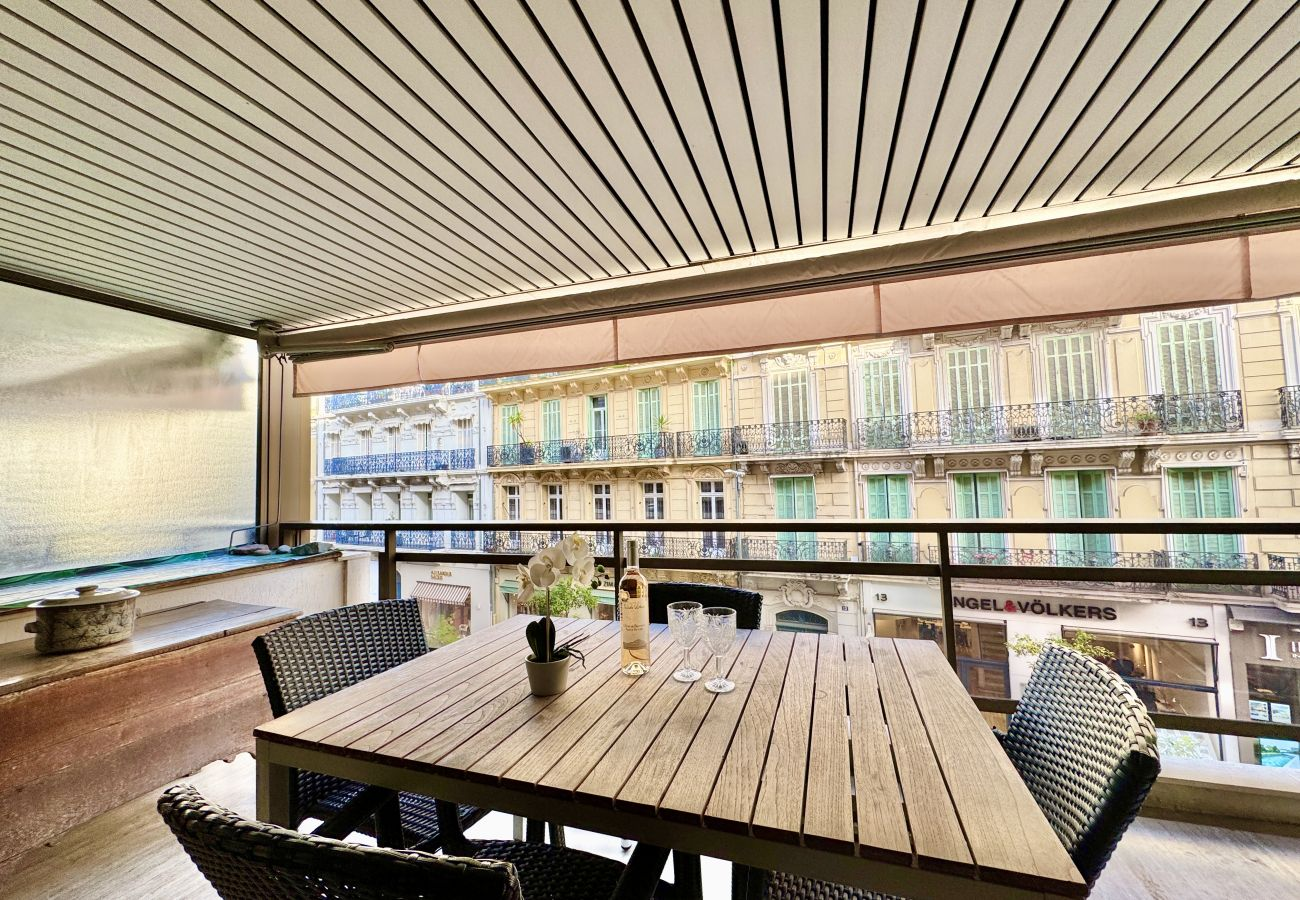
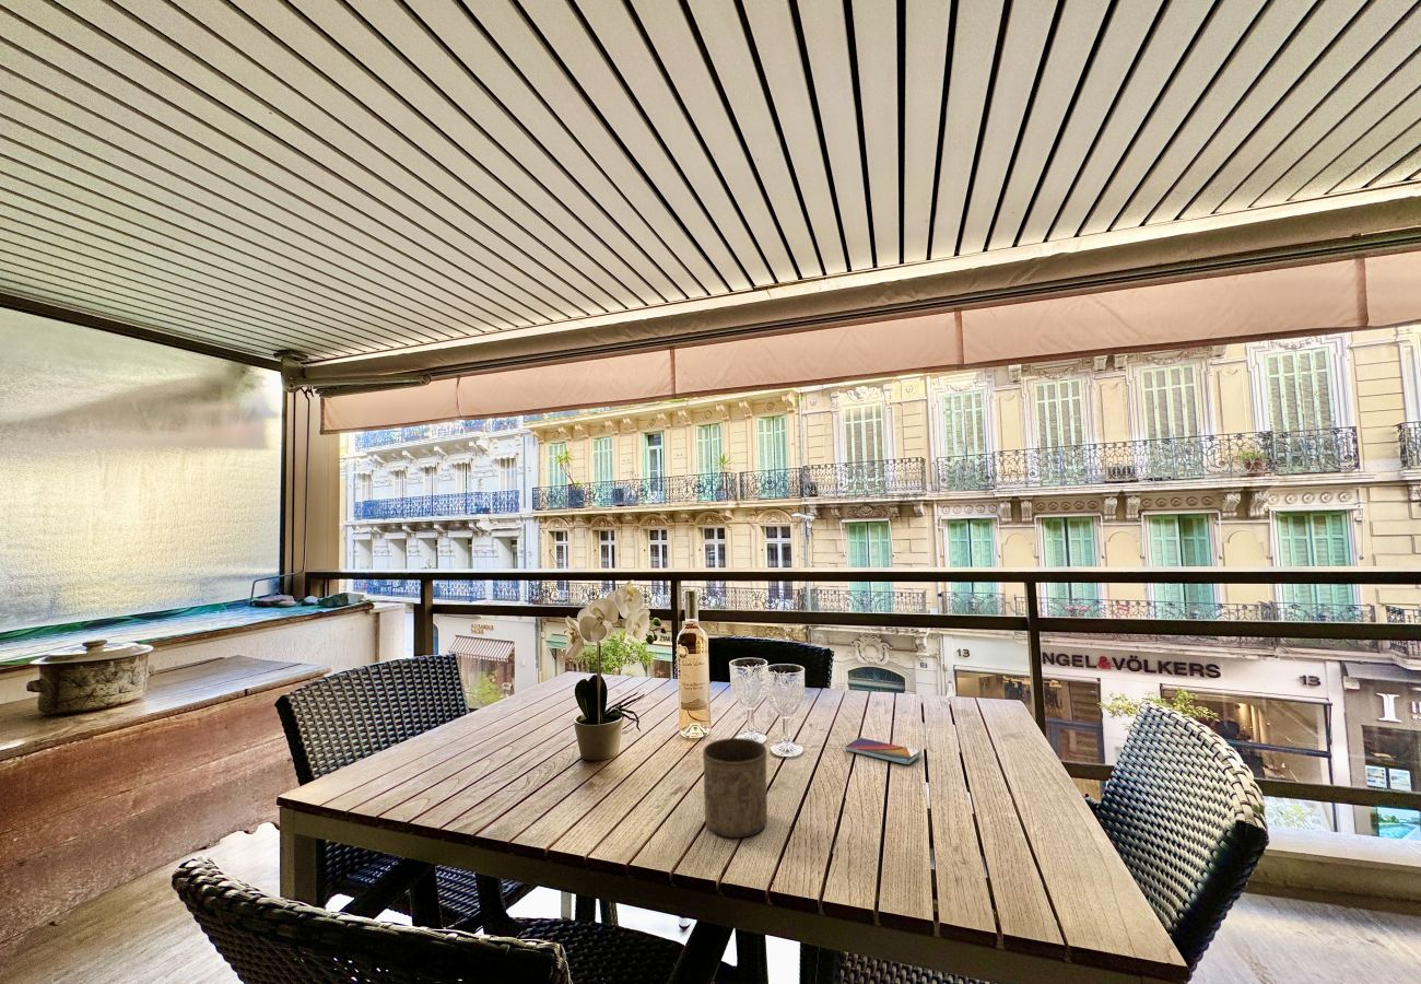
+ smartphone (882, 750)
+ cup (736, 785)
